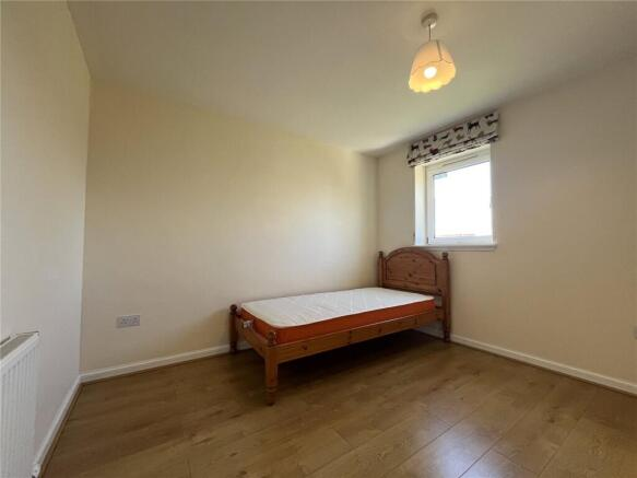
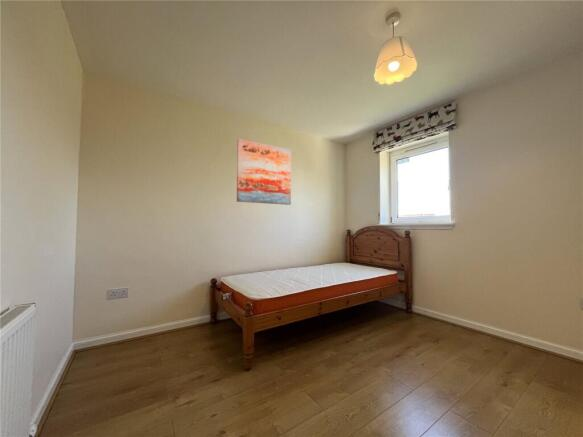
+ wall art (265, 173)
